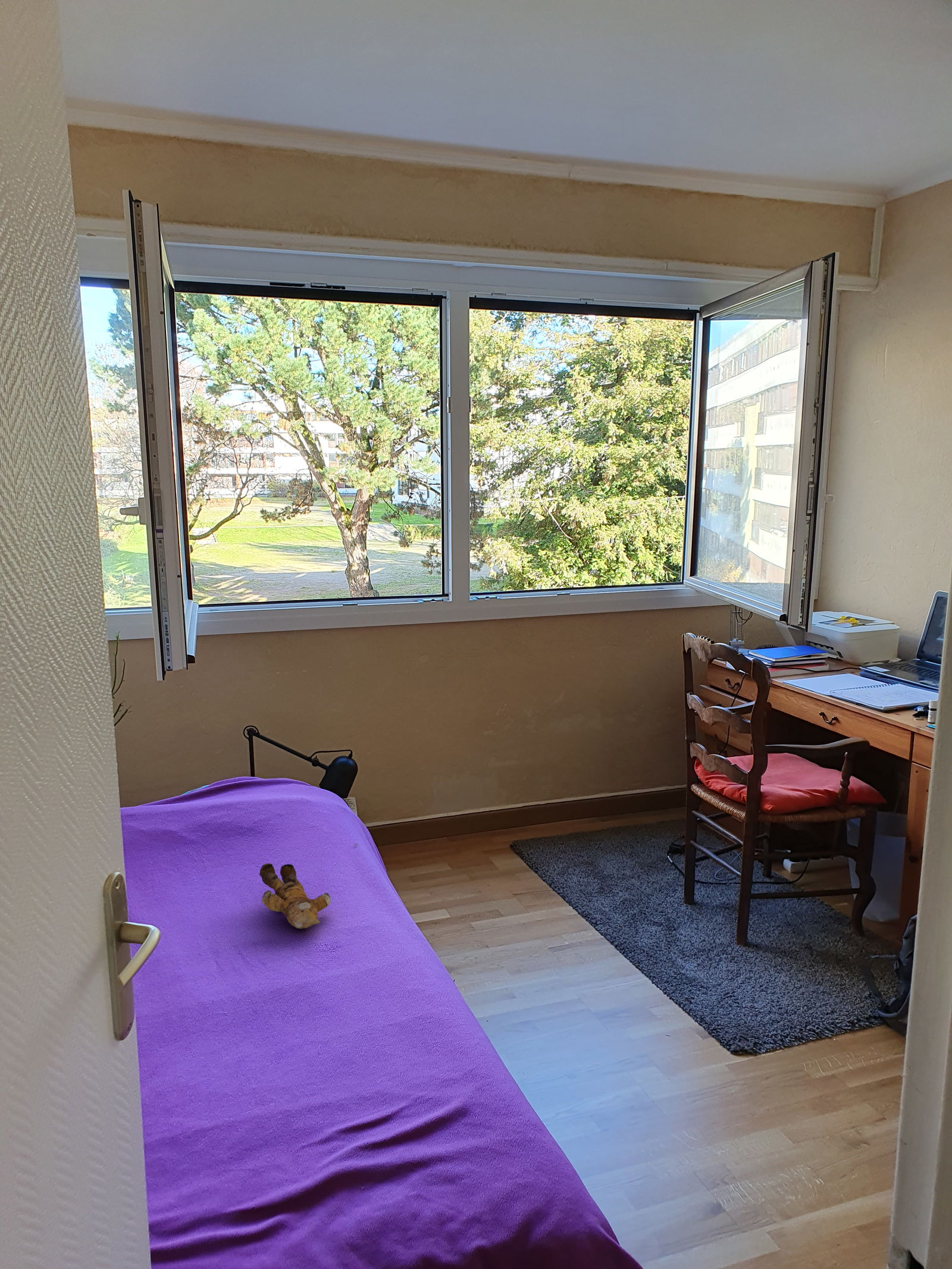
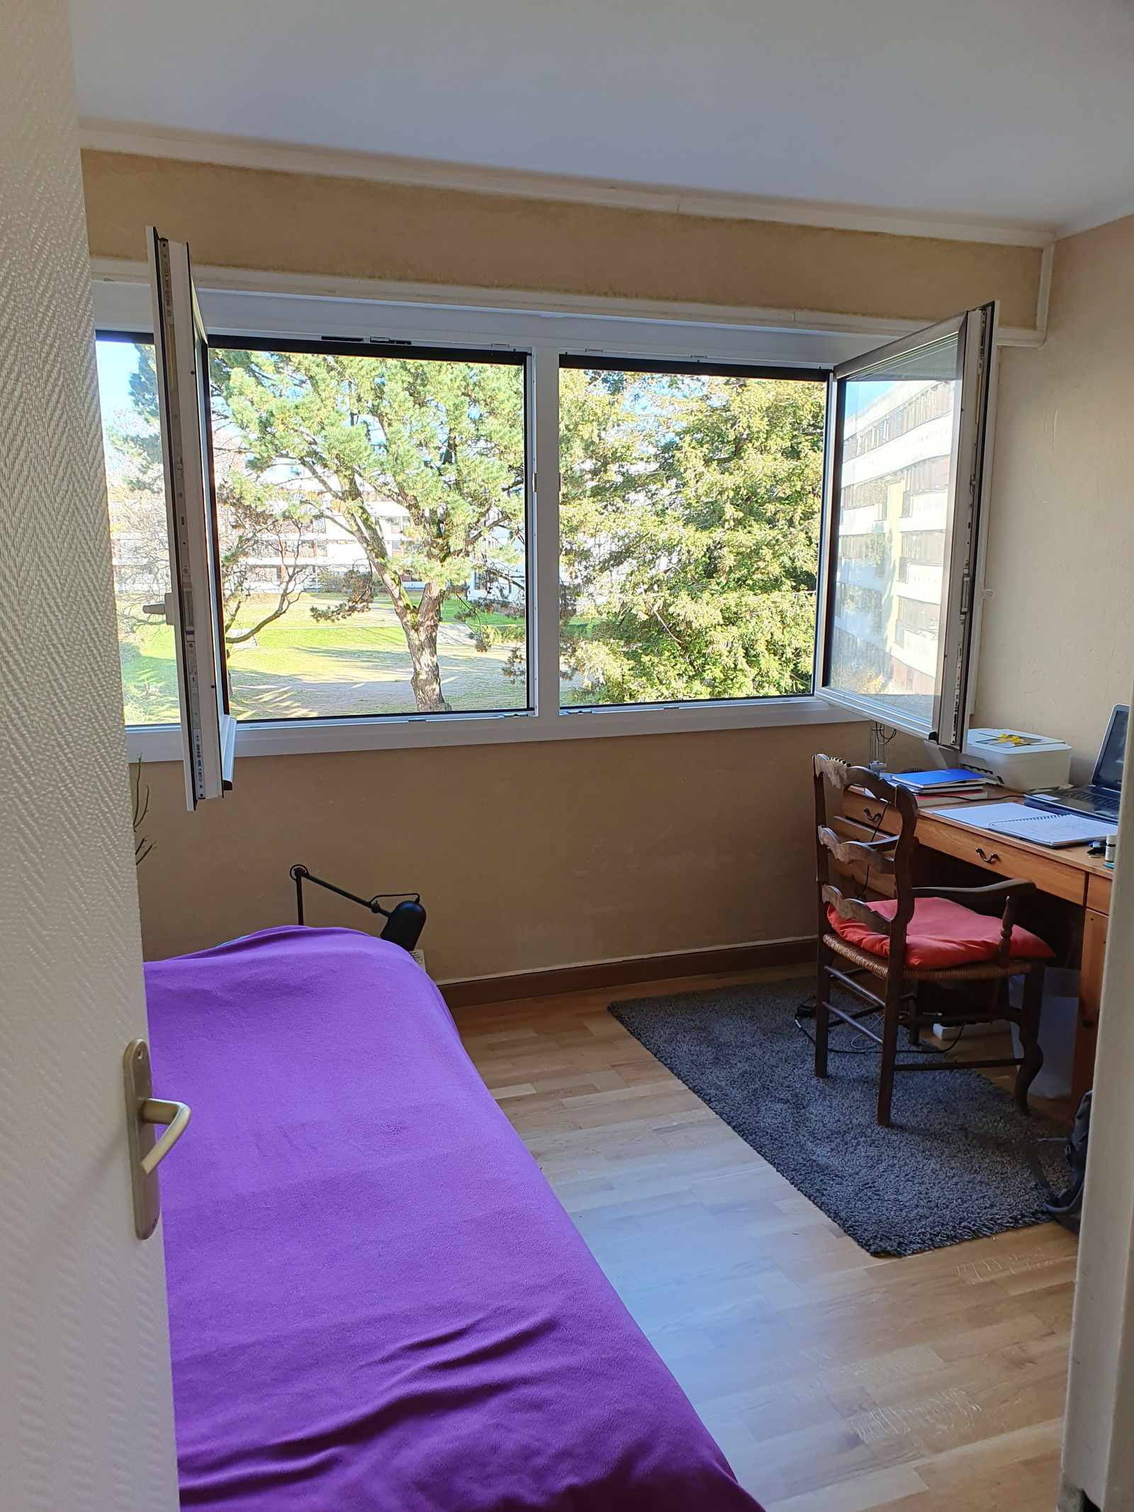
- teddy bear (300, 883)
